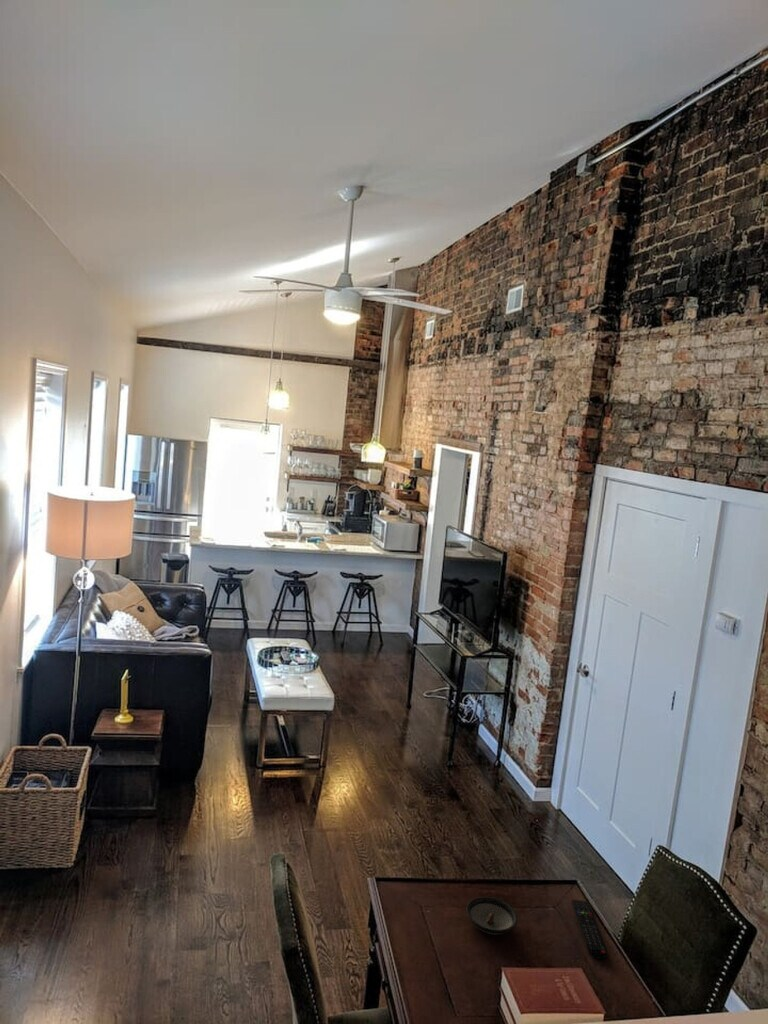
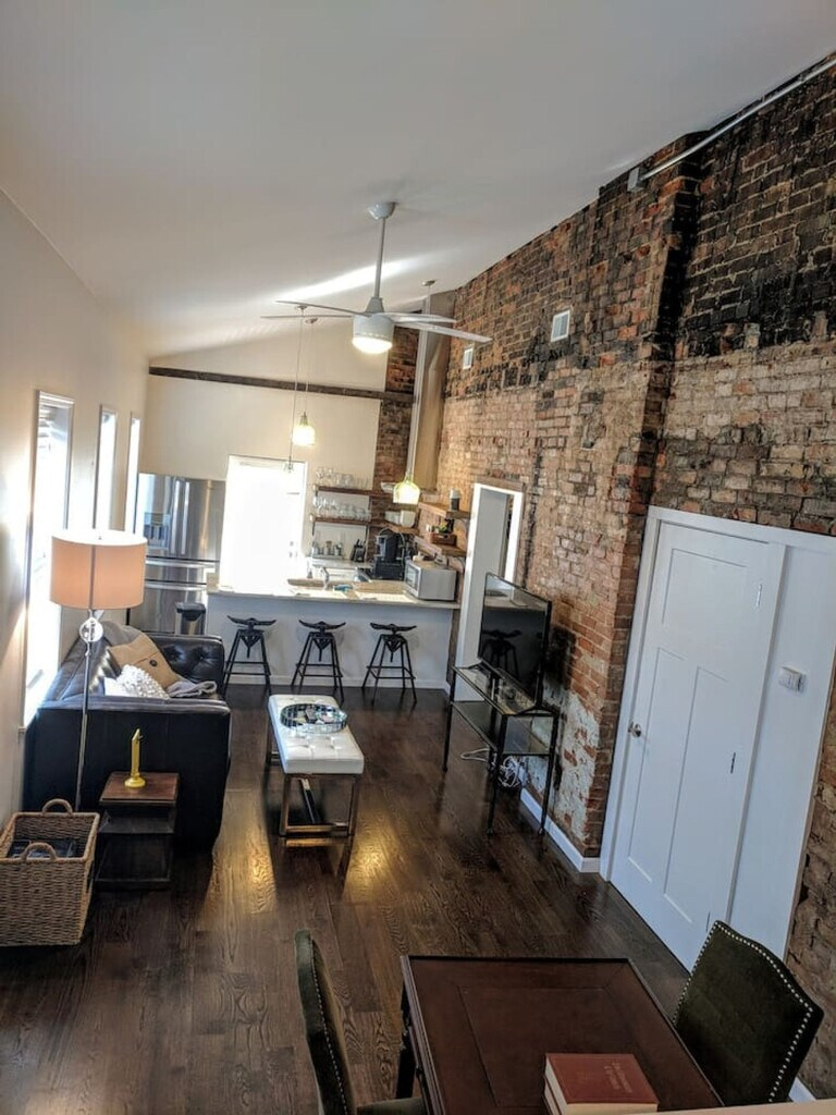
- saucer (491, 918)
- remote control (588, 928)
